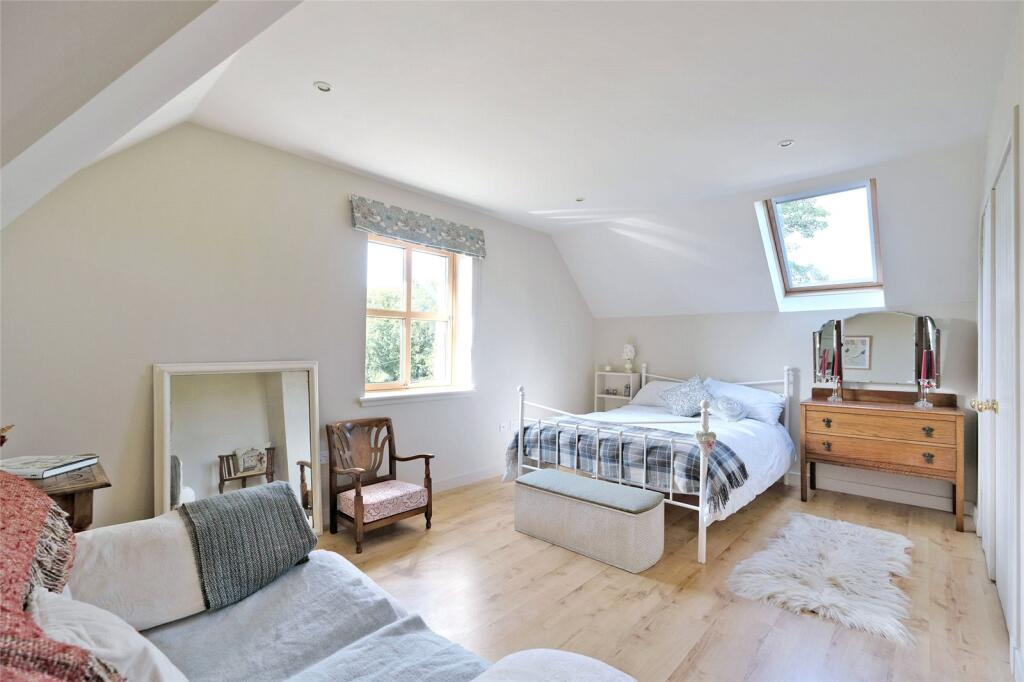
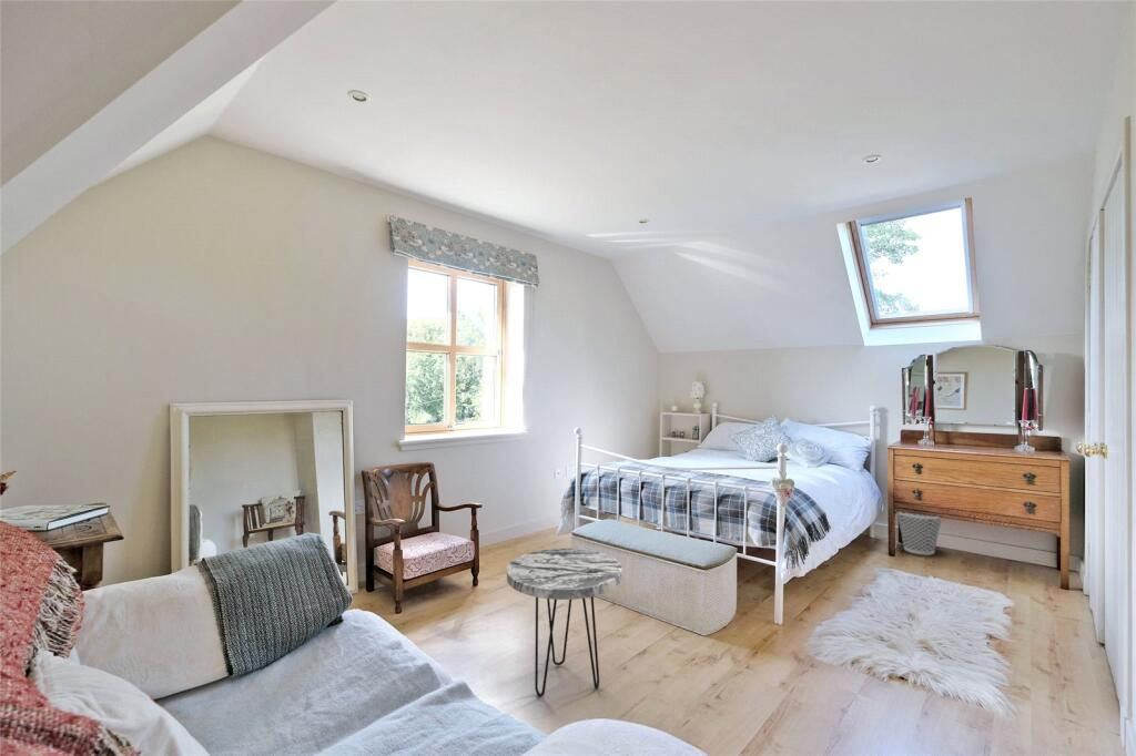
+ wastebasket (919, 531)
+ side table (566, 626)
